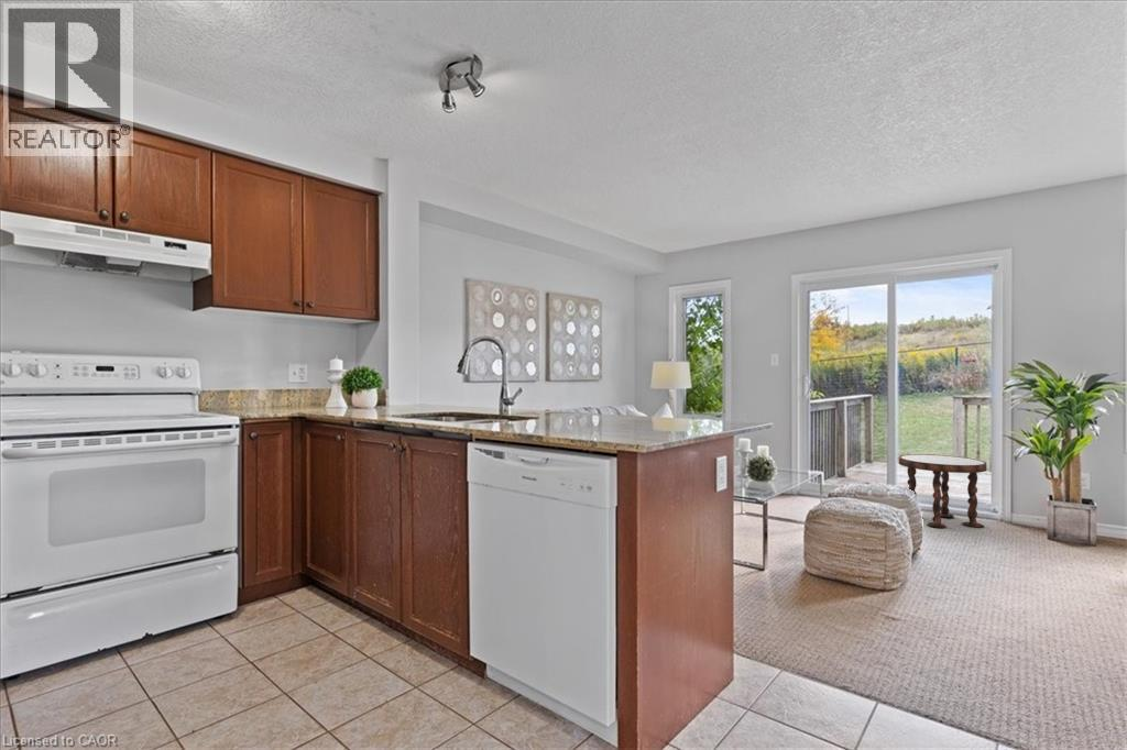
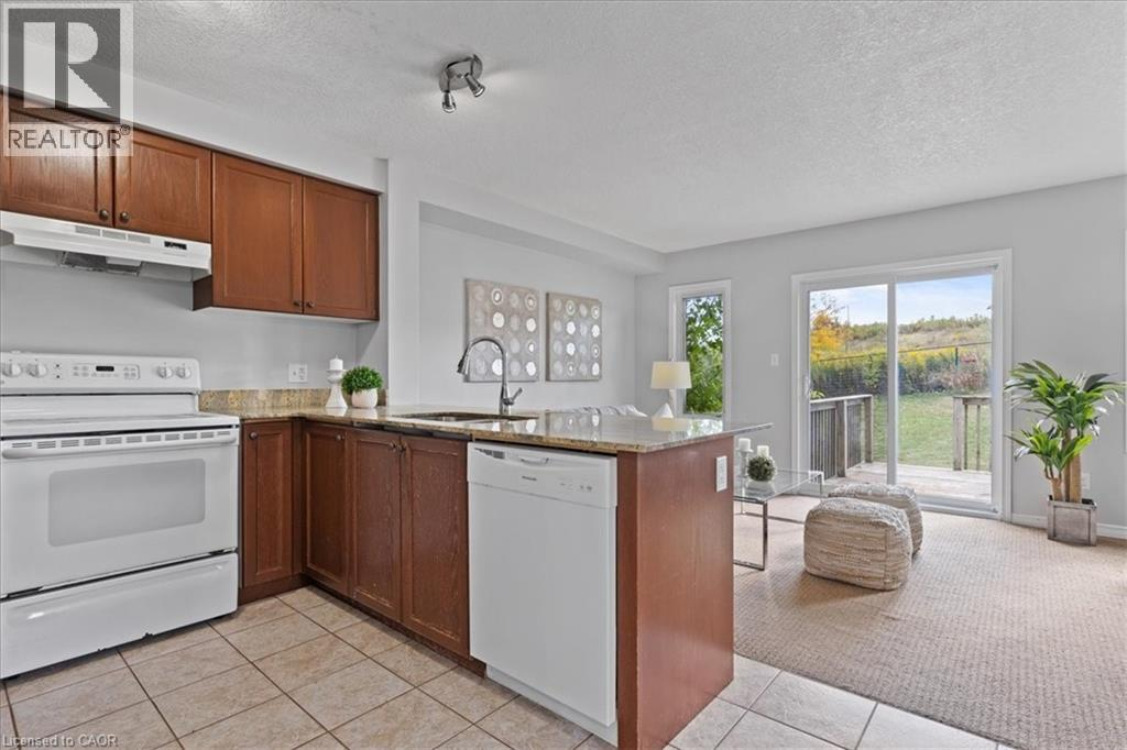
- side table (941, 489)
